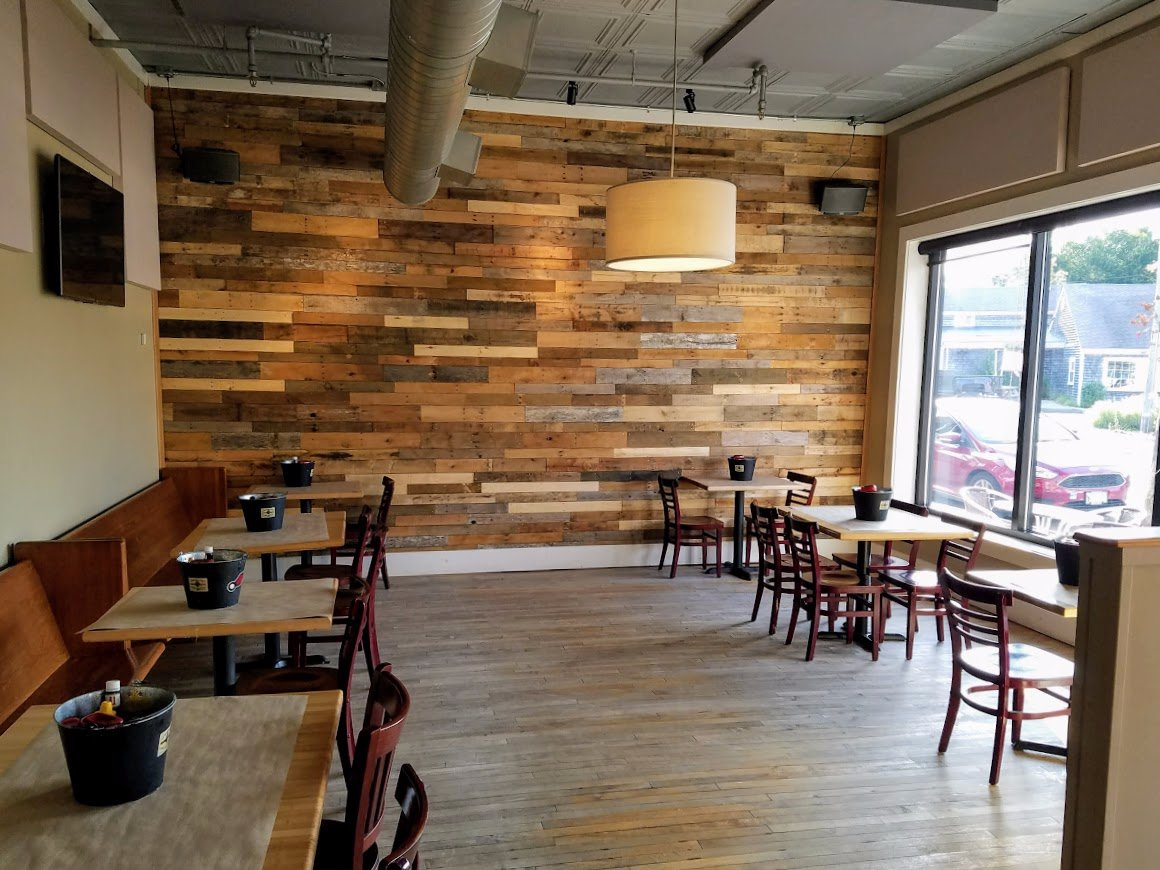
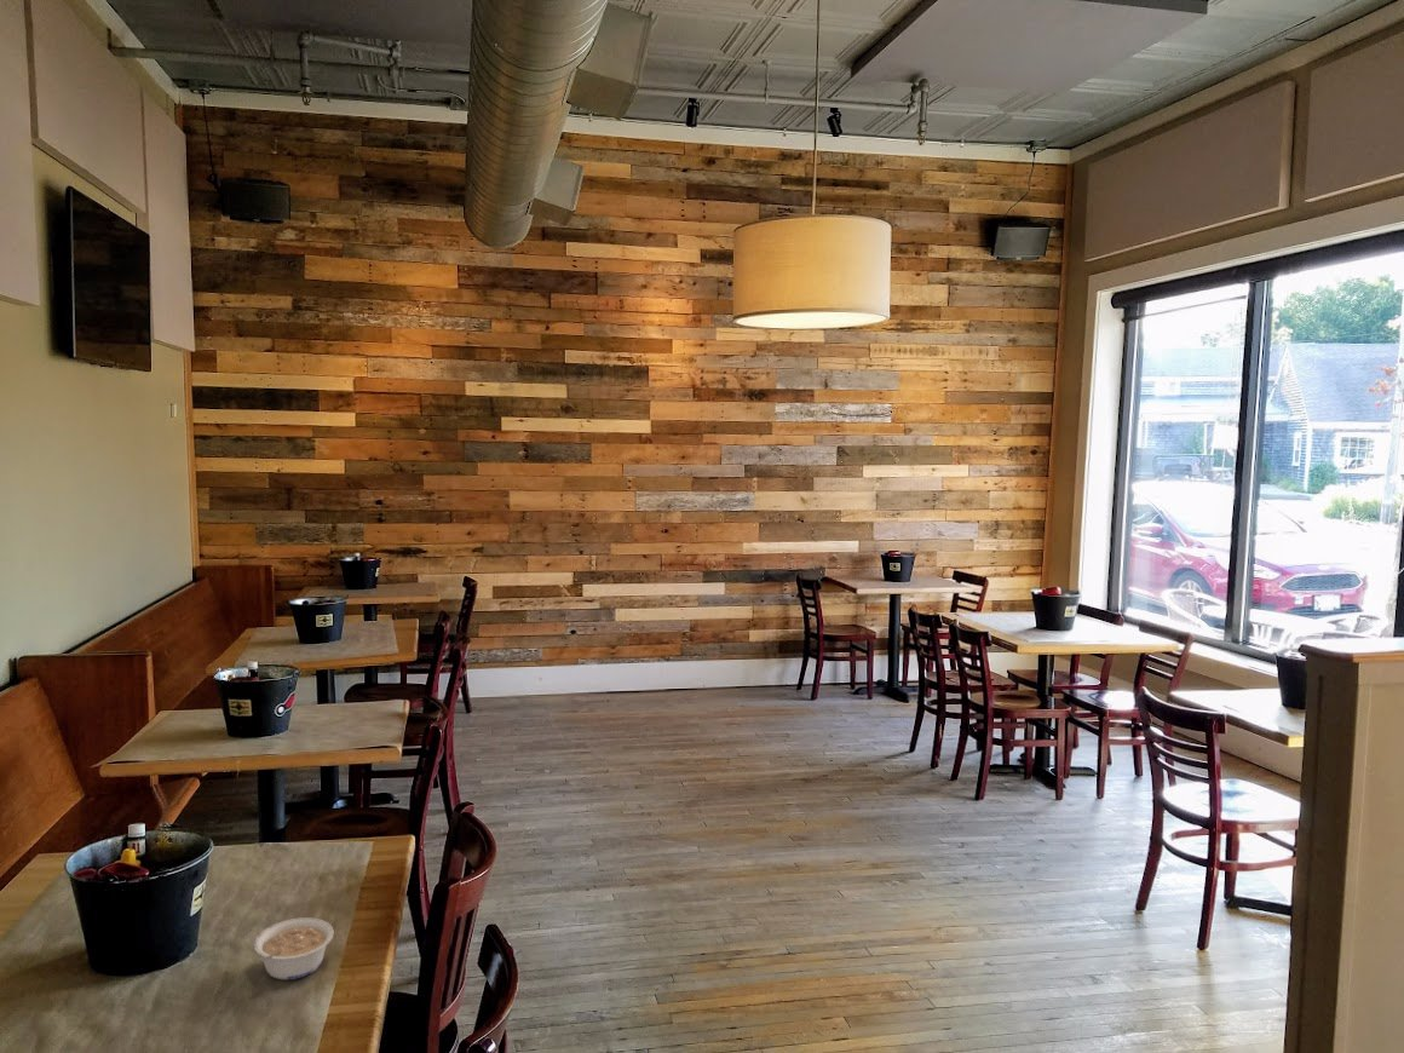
+ legume (294, 949)
